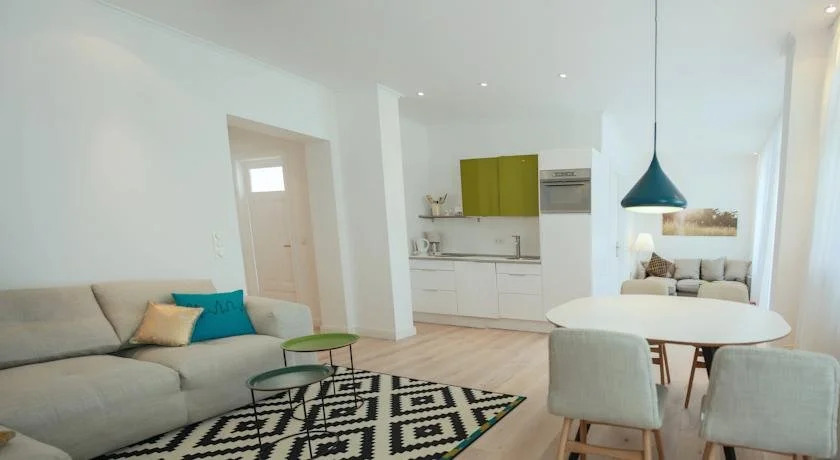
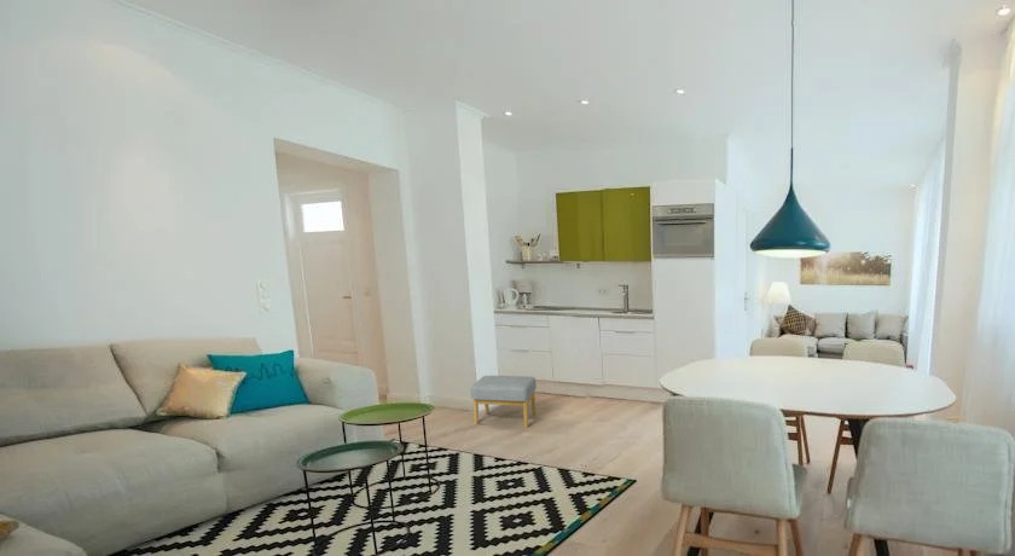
+ footstool (504, 399)
